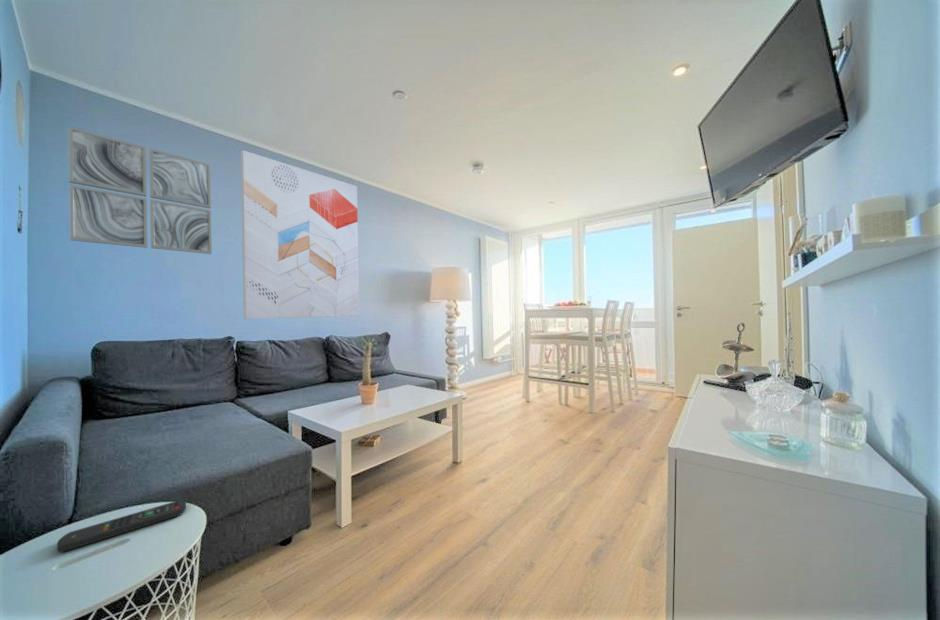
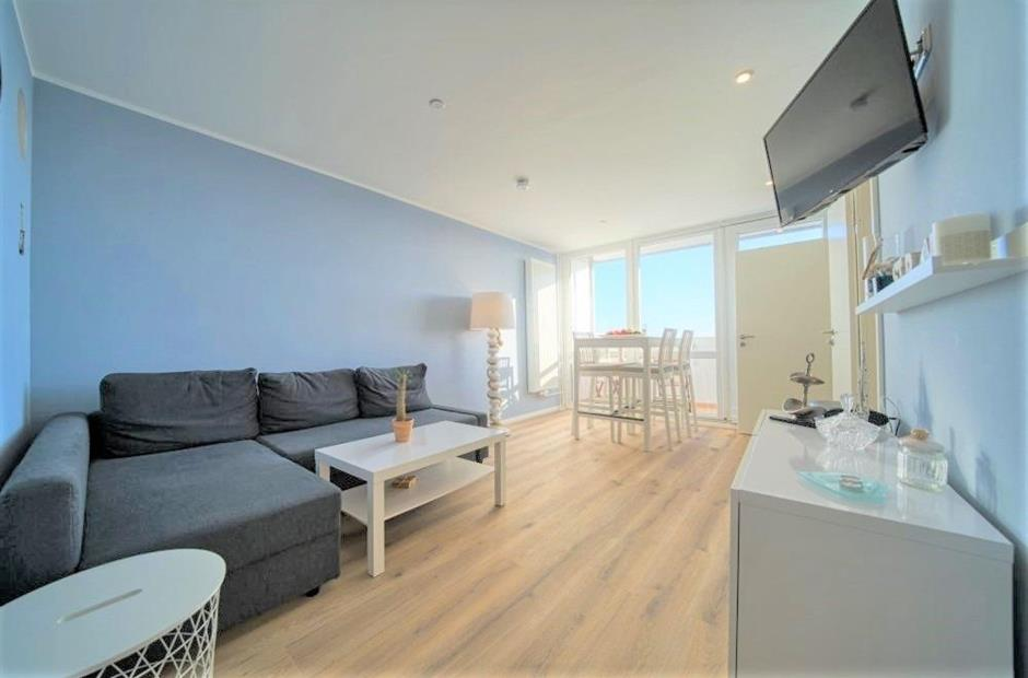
- wall art (150, 197)
- wall art (307, 244)
- remote control (127, 522)
